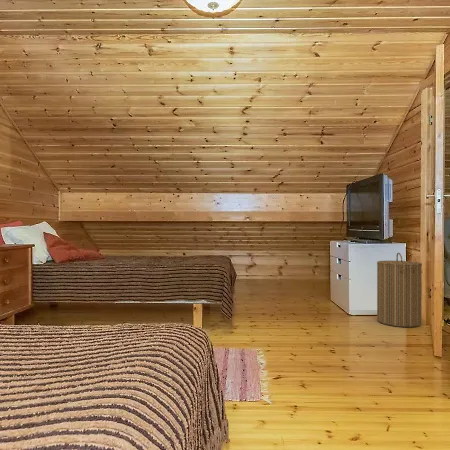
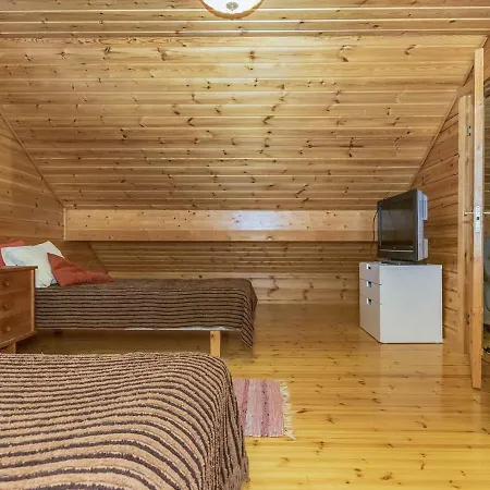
- laundry hamper (399, 287)
